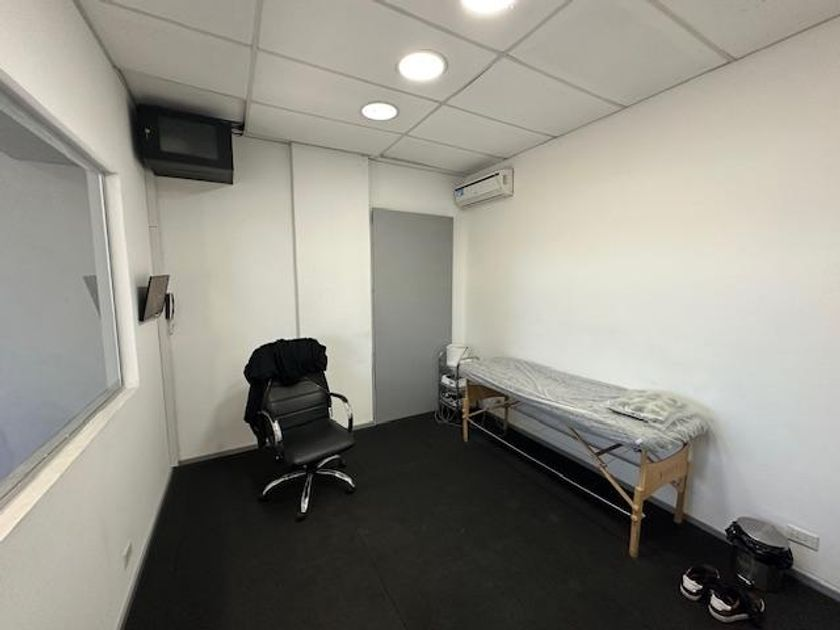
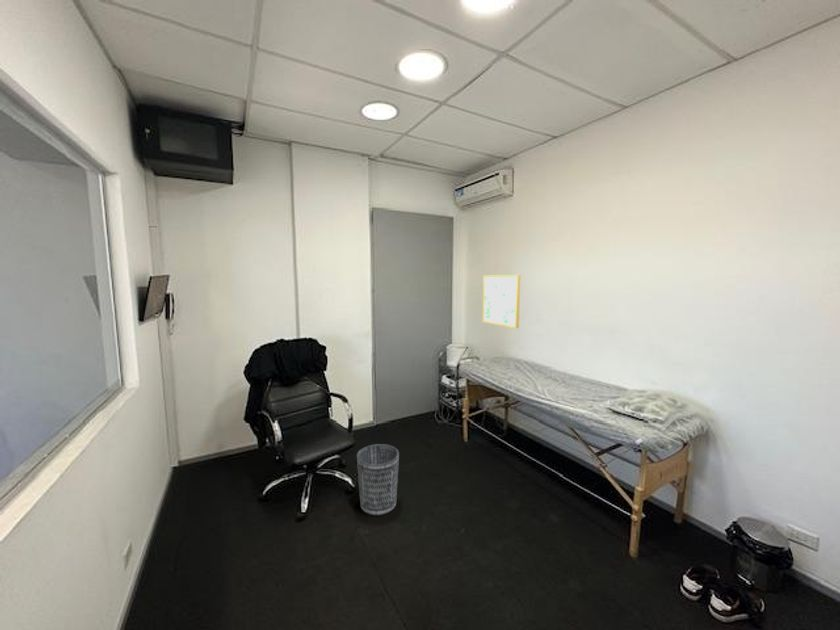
+ wall art (500, 300)
+ wastebasket (378, 478)
